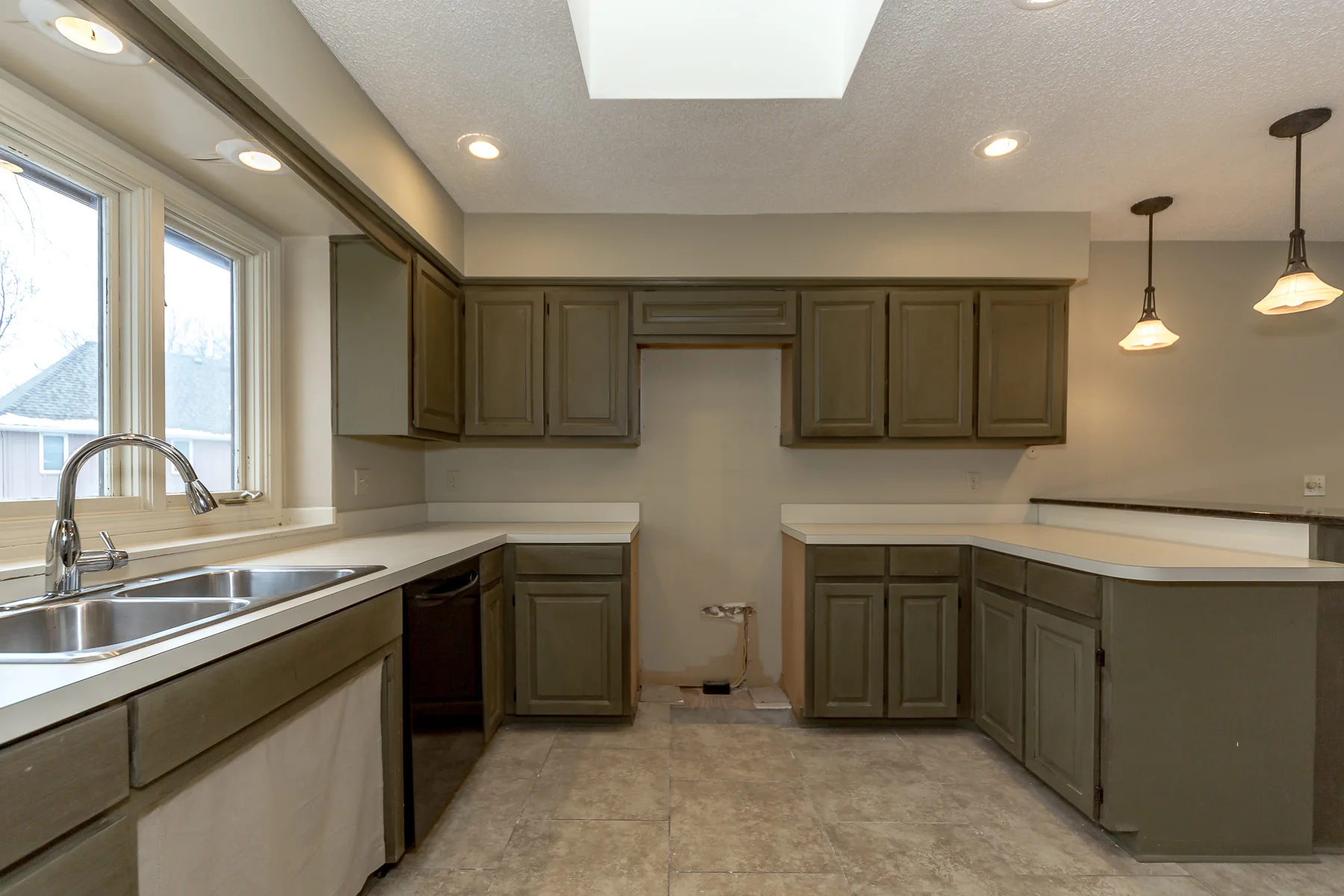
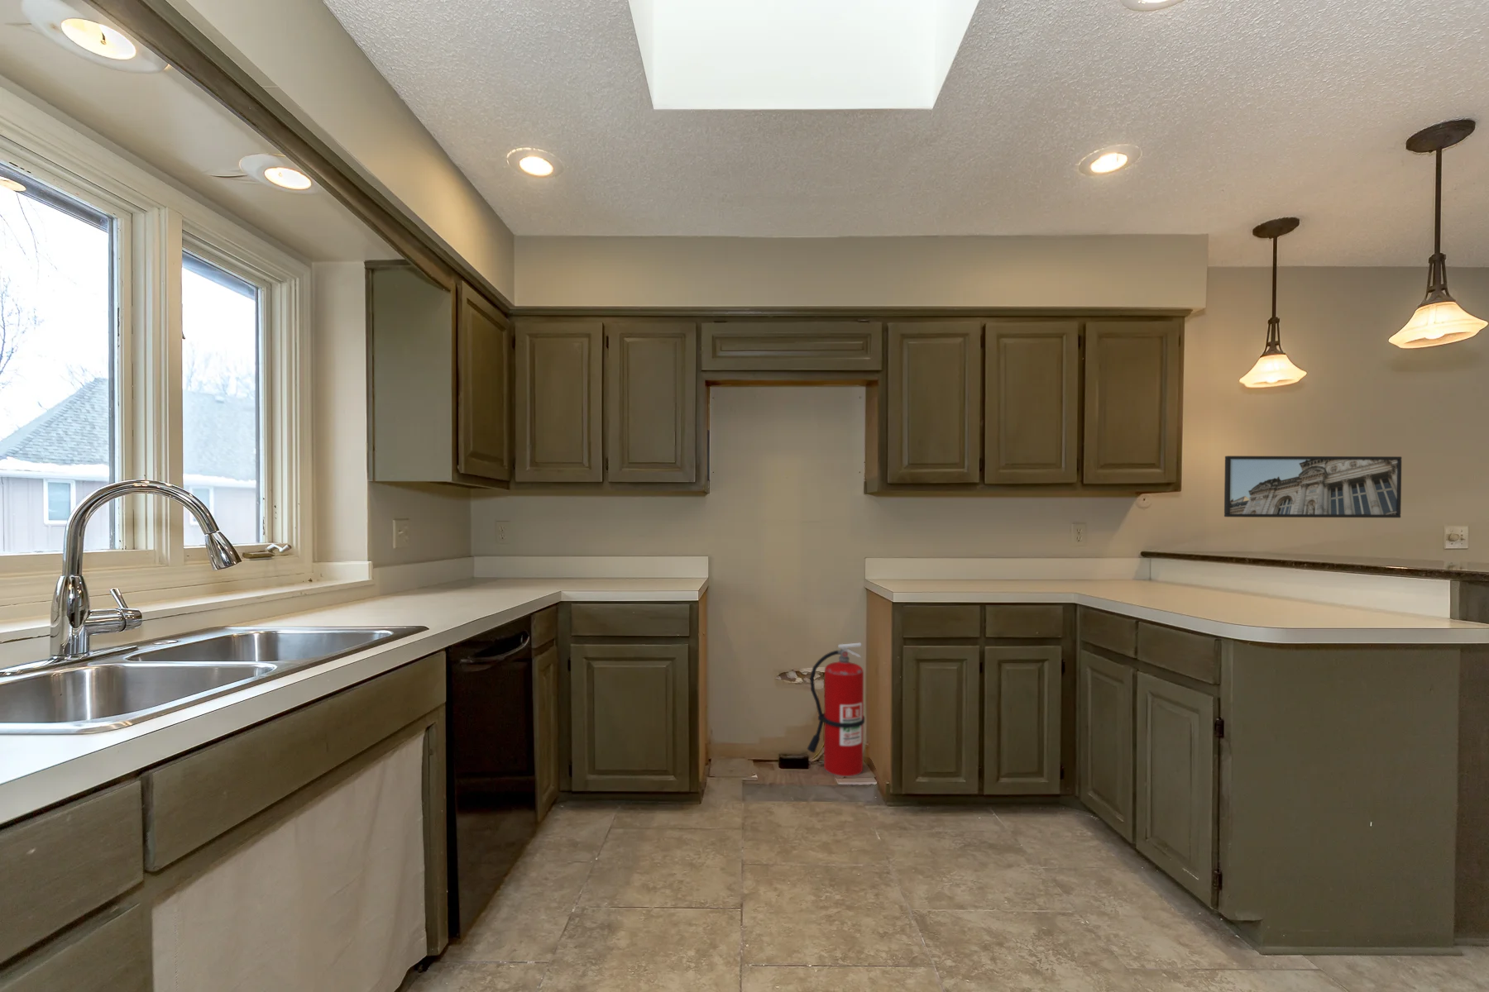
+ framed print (1312, 486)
+ fire extinguisher (835, 705)
